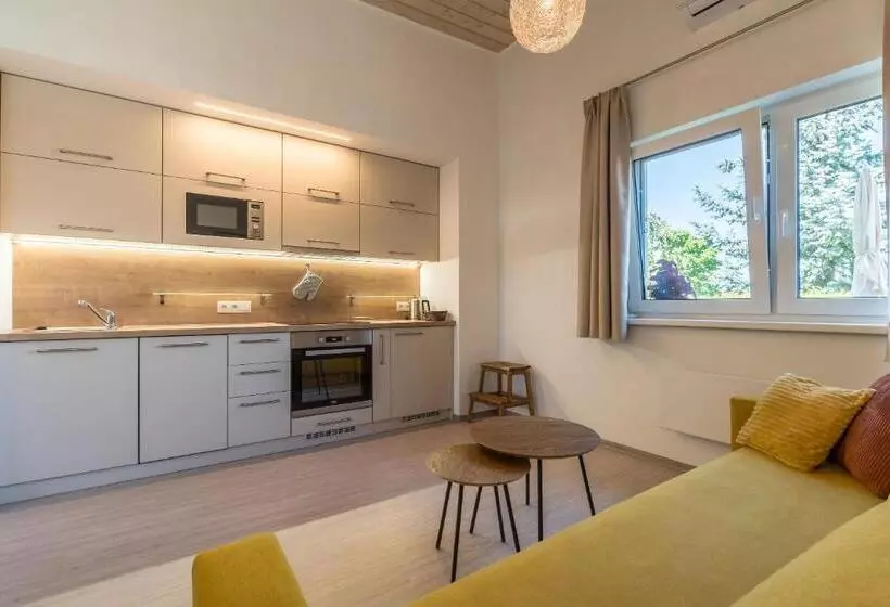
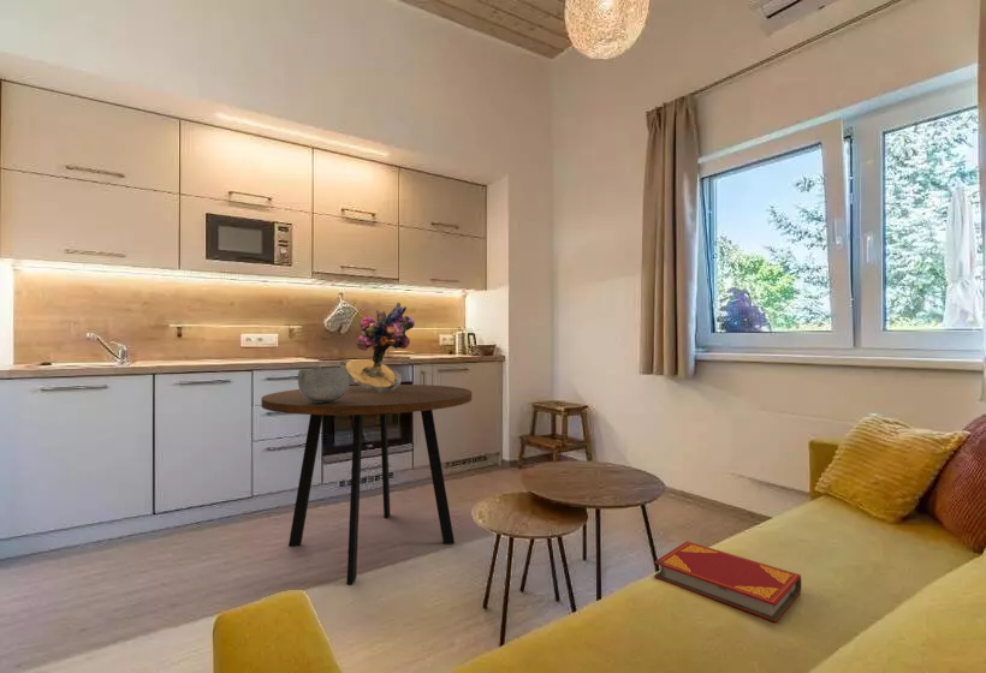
+ dining table (382, 467)
+ hardback book (725, 576)
+ bouquet (376, 347)
+ bowl (323, 383)
